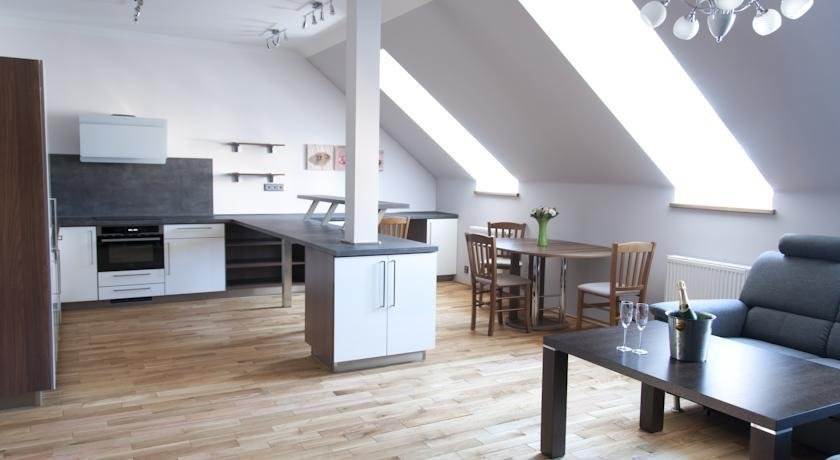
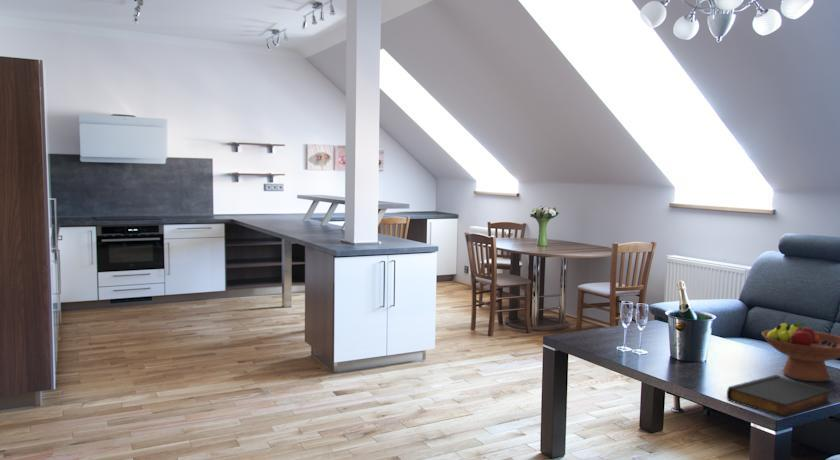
+ fruit bowl (806, 349)
+ book (778, 394)
